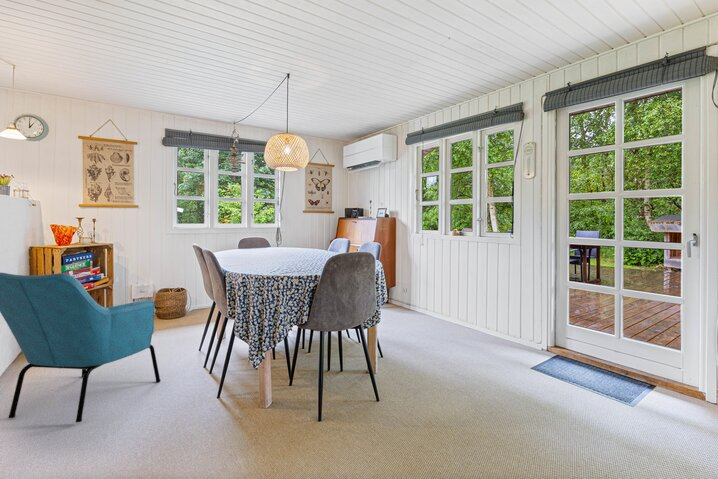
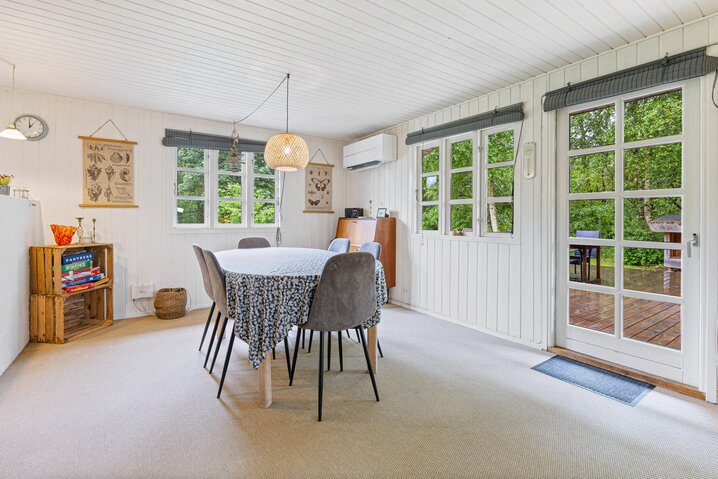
- armchair (80, 334)
